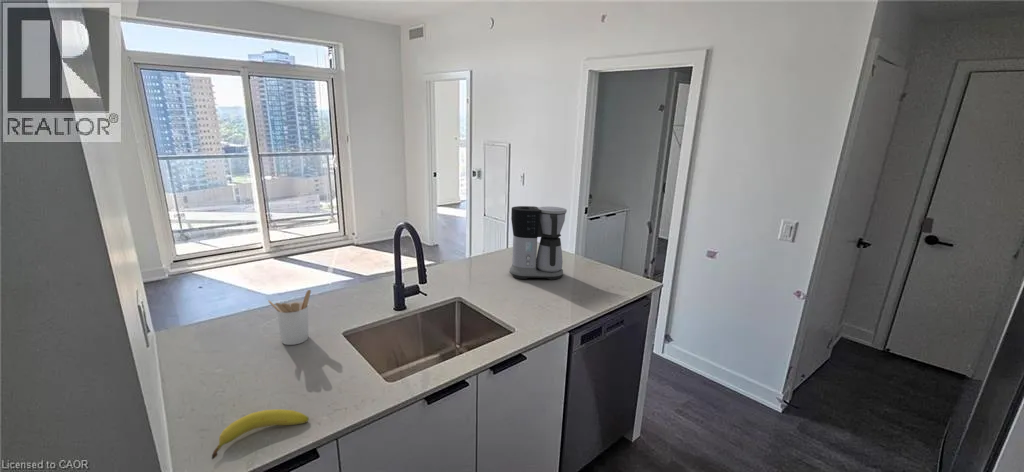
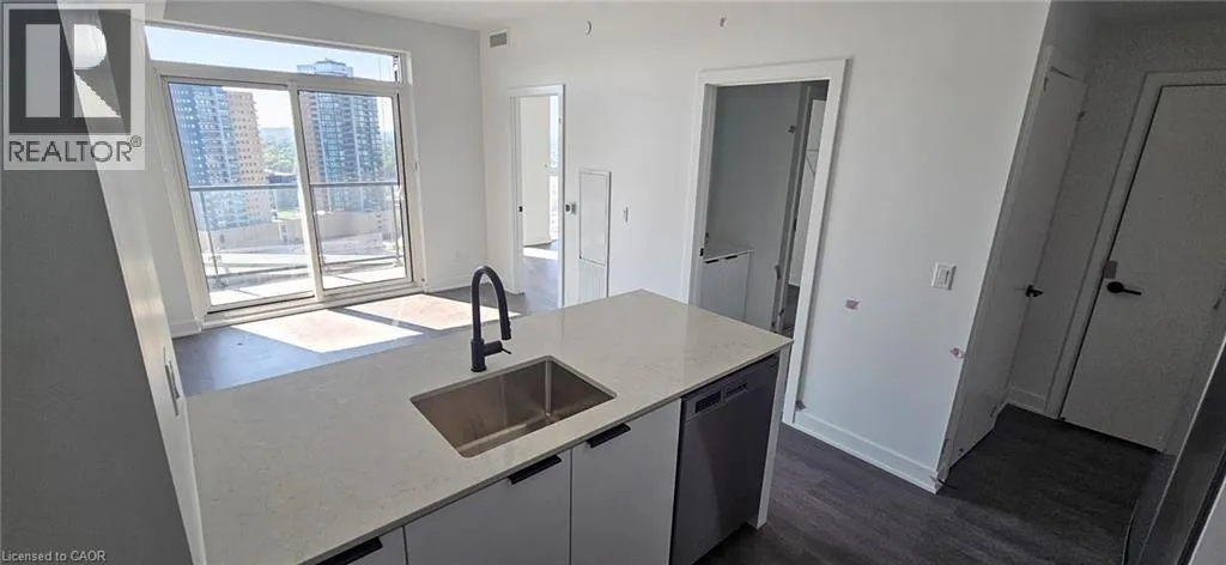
- coffee maker (536, 242)
- utensil holder (292, 318)
- fruit (261, 424)
